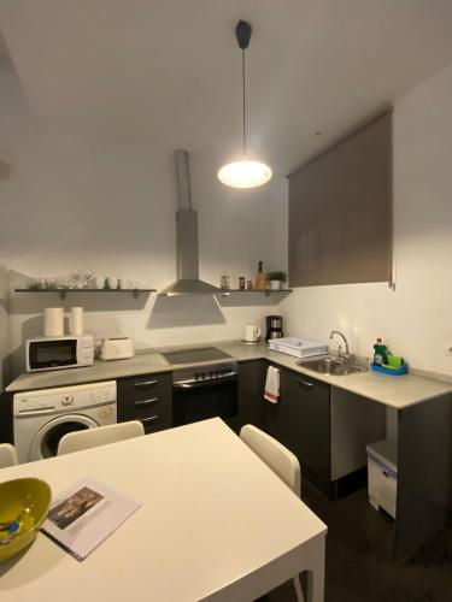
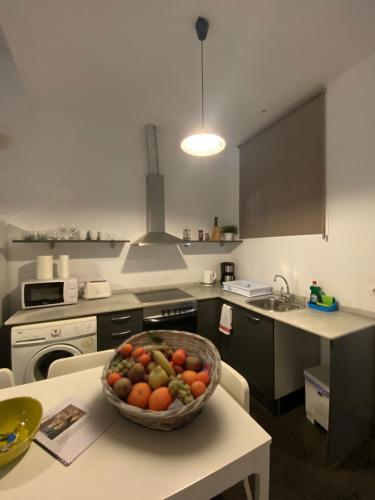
+ fruit basket (161, 372)
